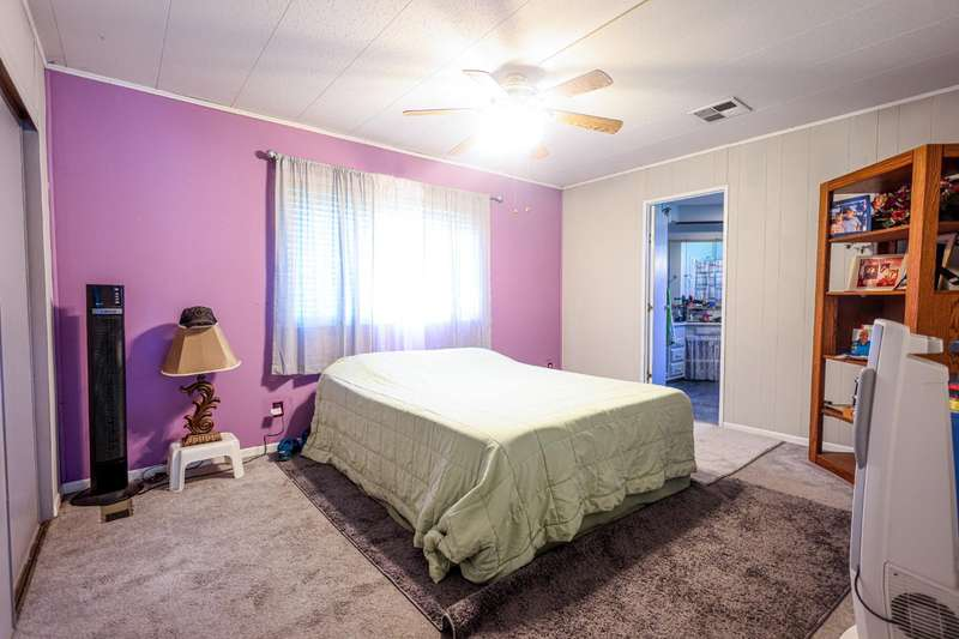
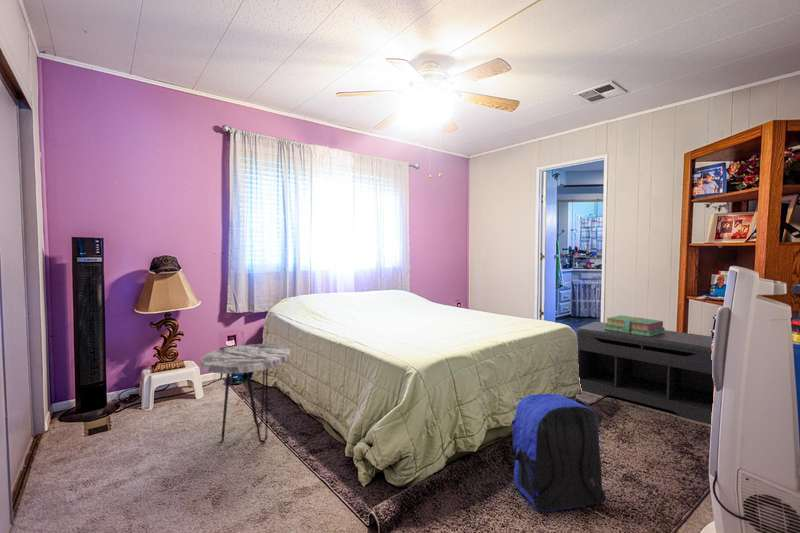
+ backpack (548, 442)
+ side table (249, 393)
+ bench (648, 365)
+ stack of books (633, 324)
